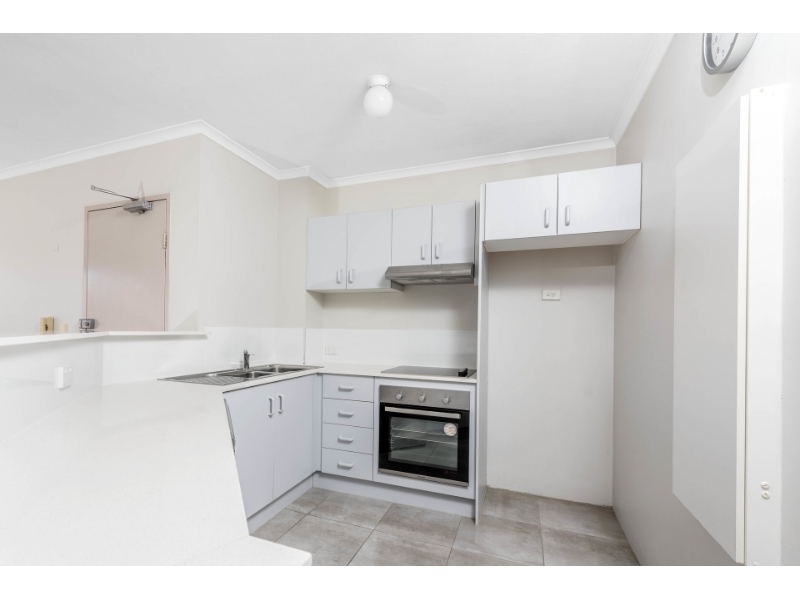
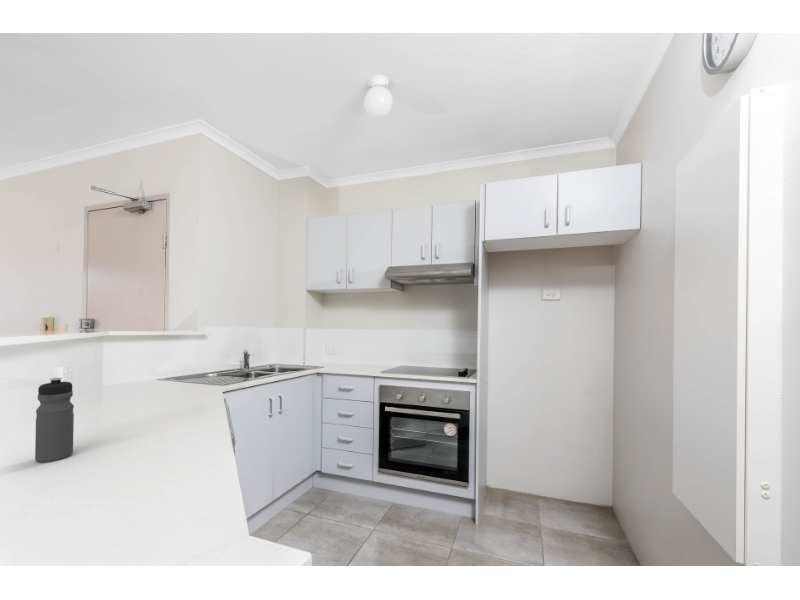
+ water bottle (55, 417)
